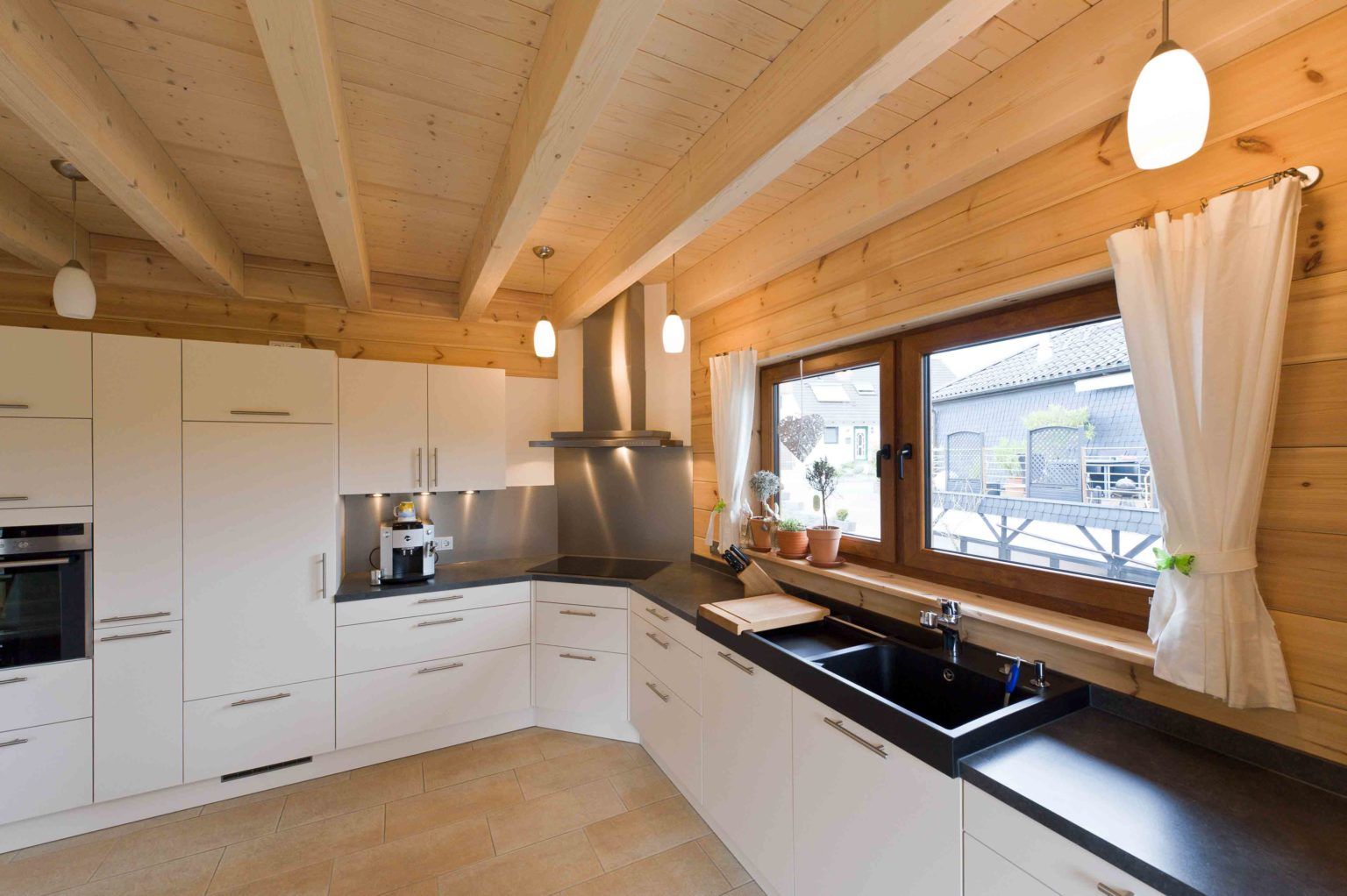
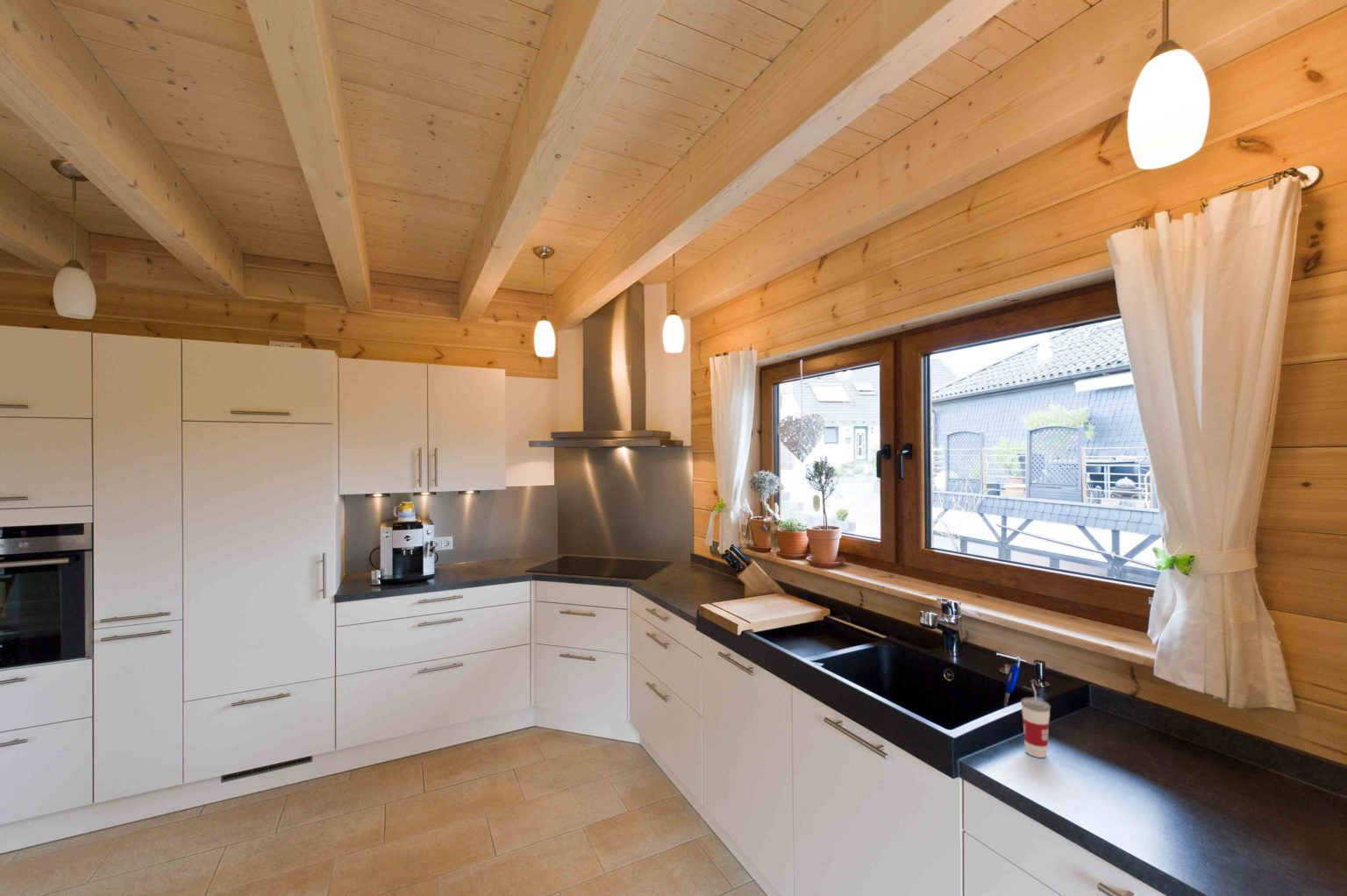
+ cup (1036, 719)
